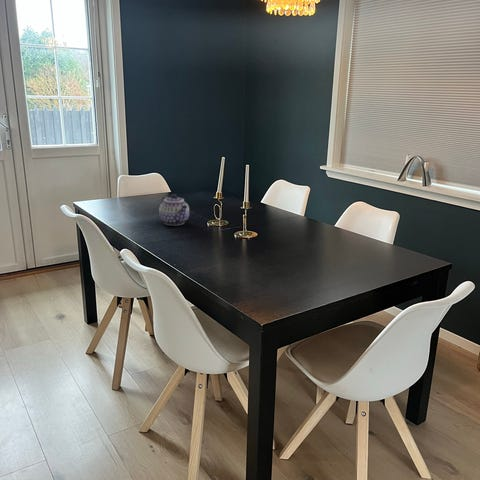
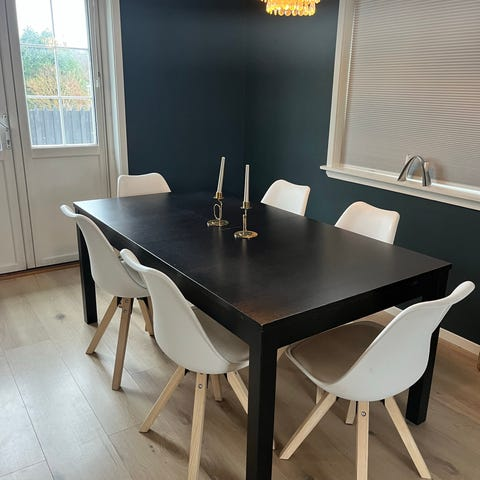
- teapot (174, 208)
